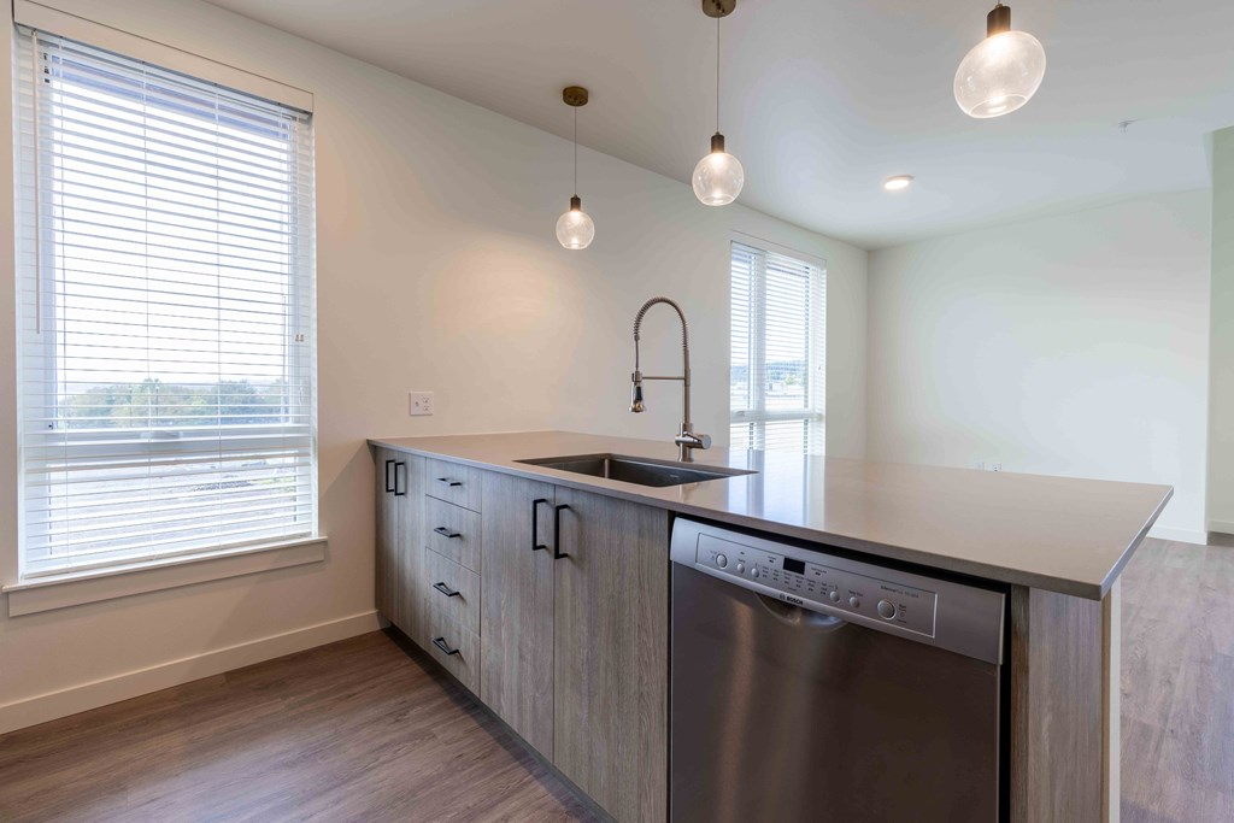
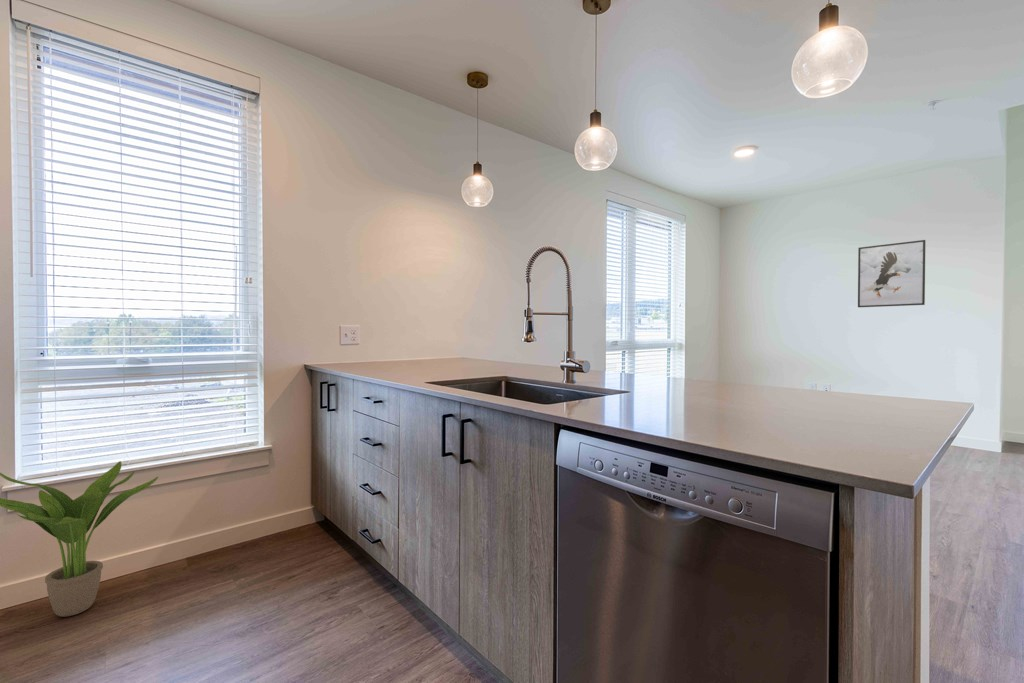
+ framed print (890, 275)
+ potted plant (79, 535)
